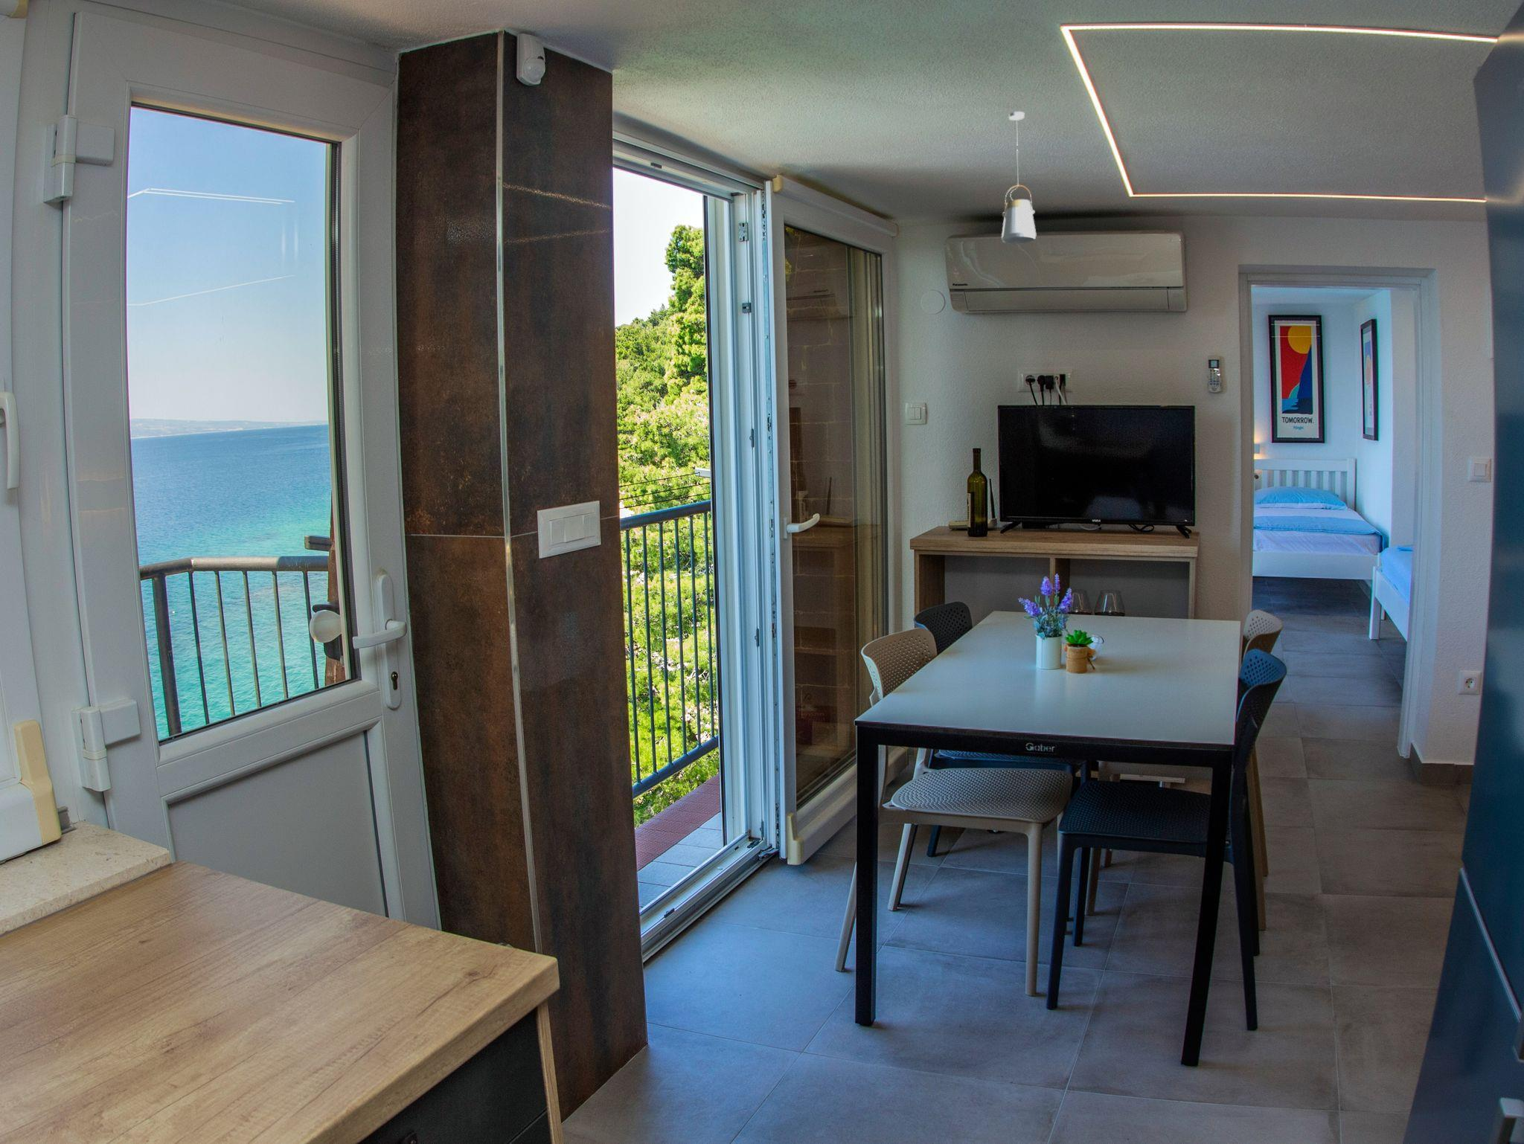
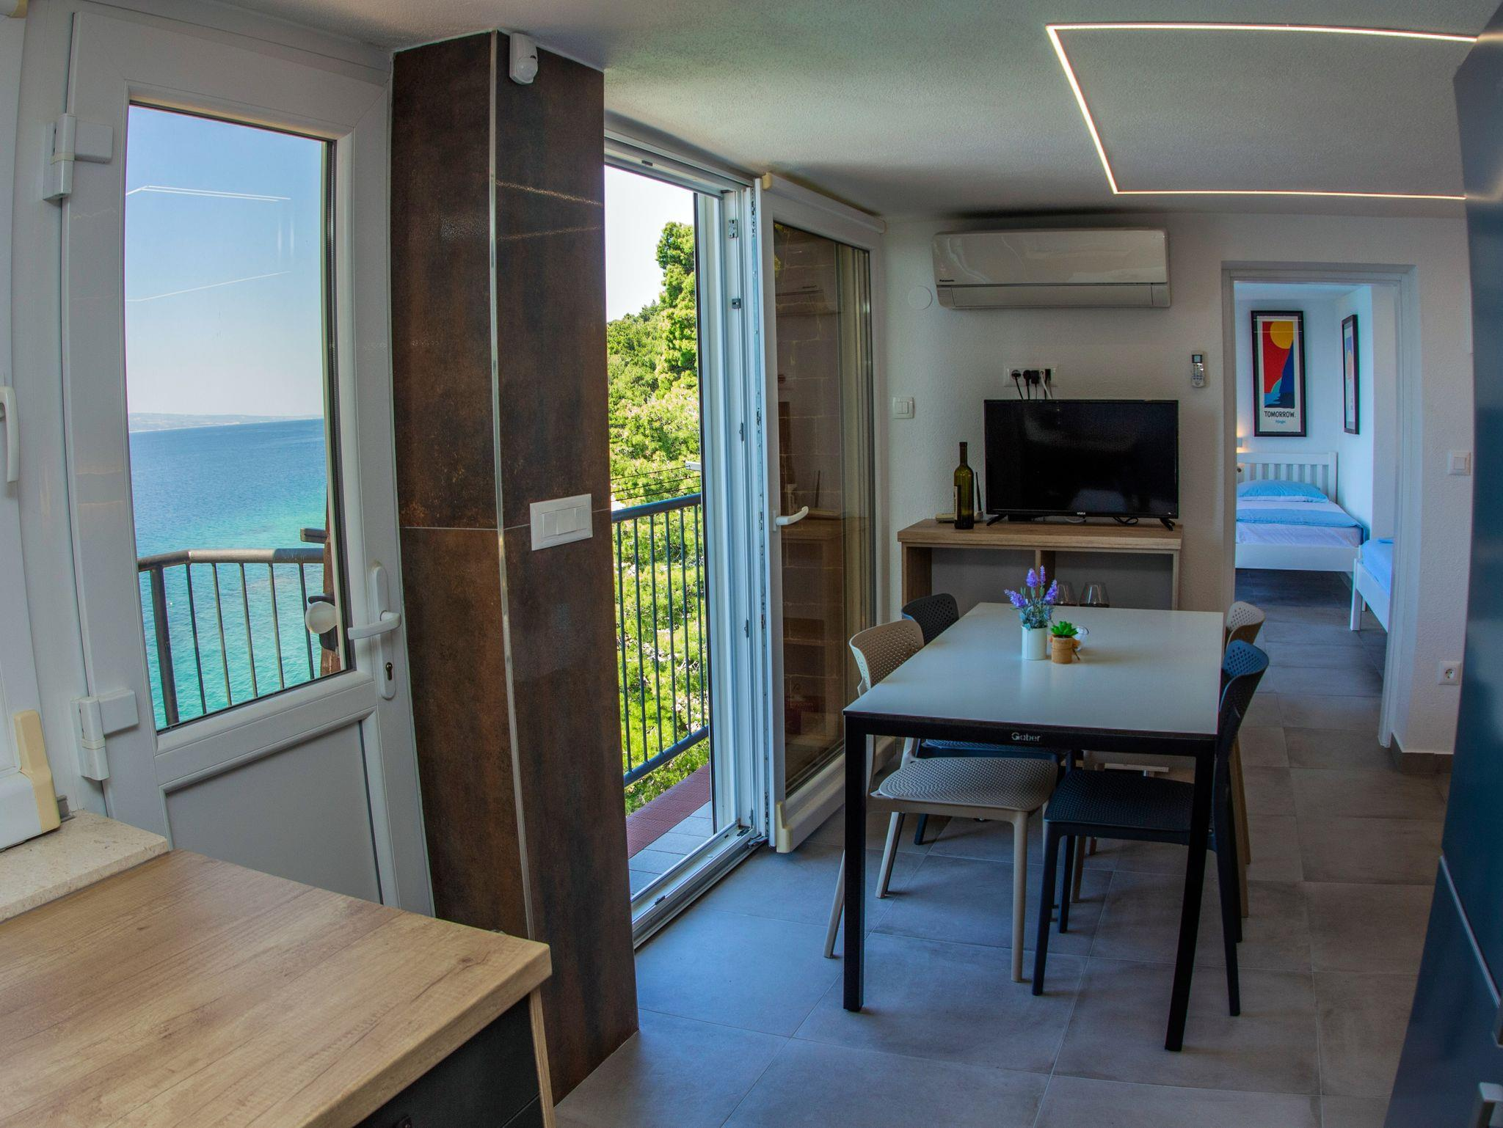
- pendant light (1017, 177)
